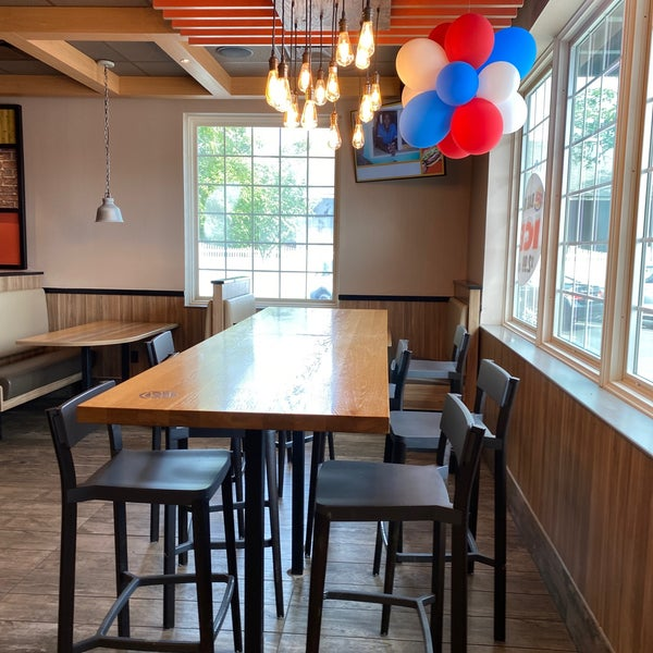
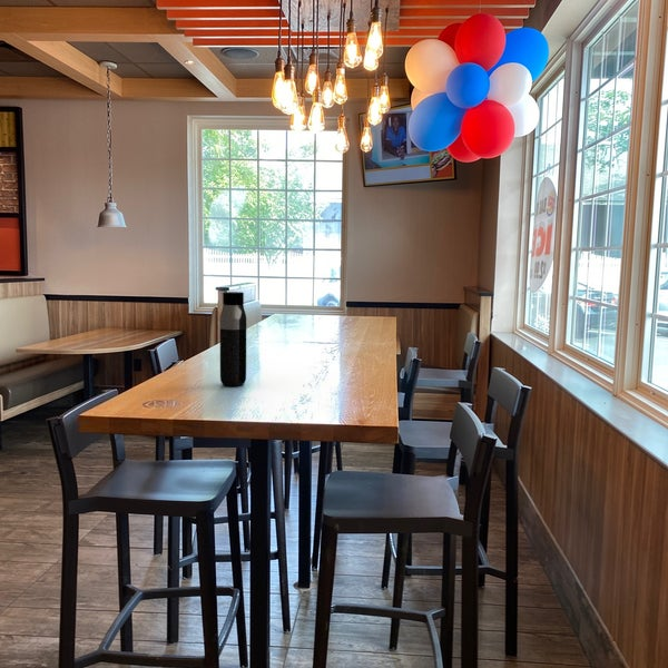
+ water bottle (233, 338)
